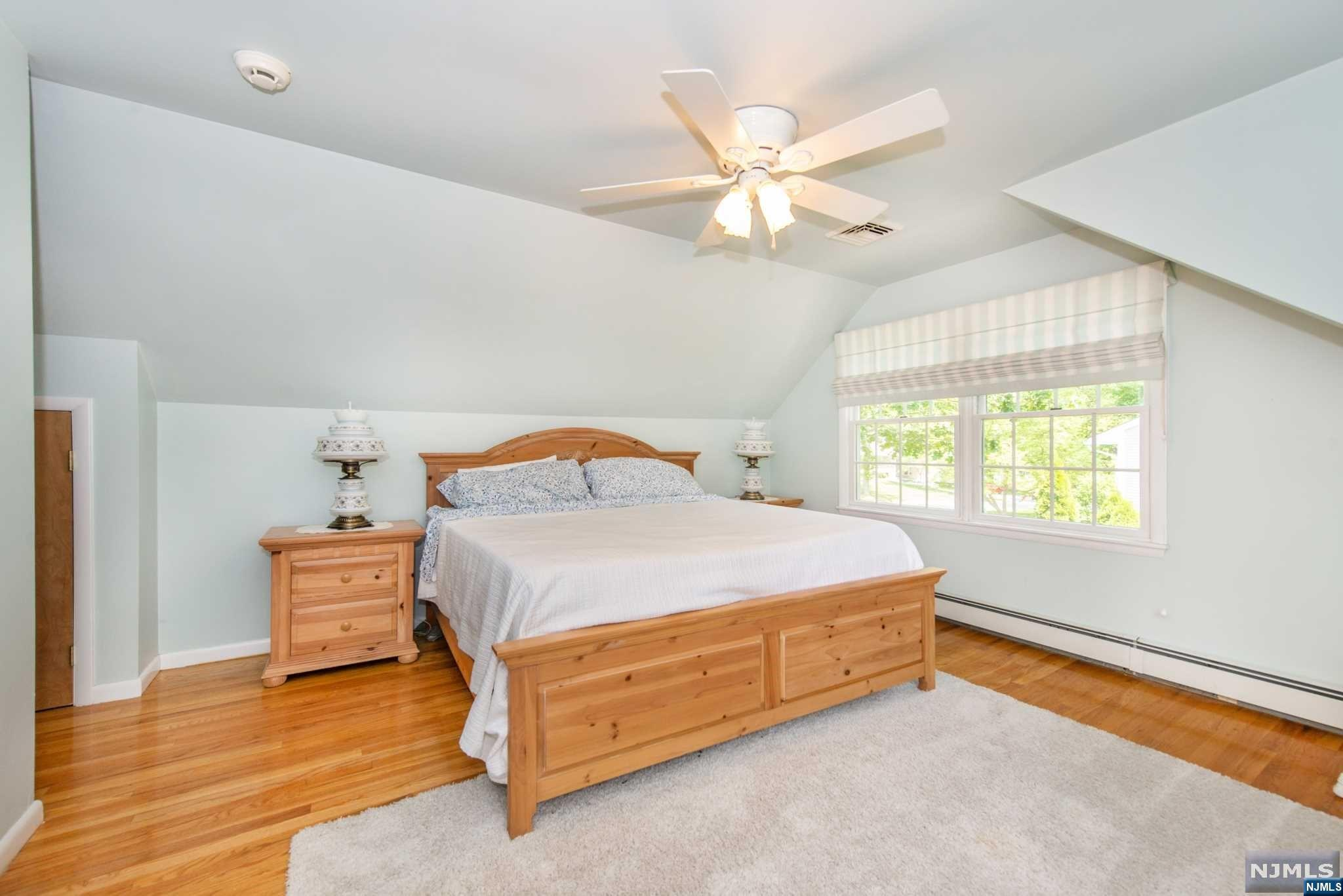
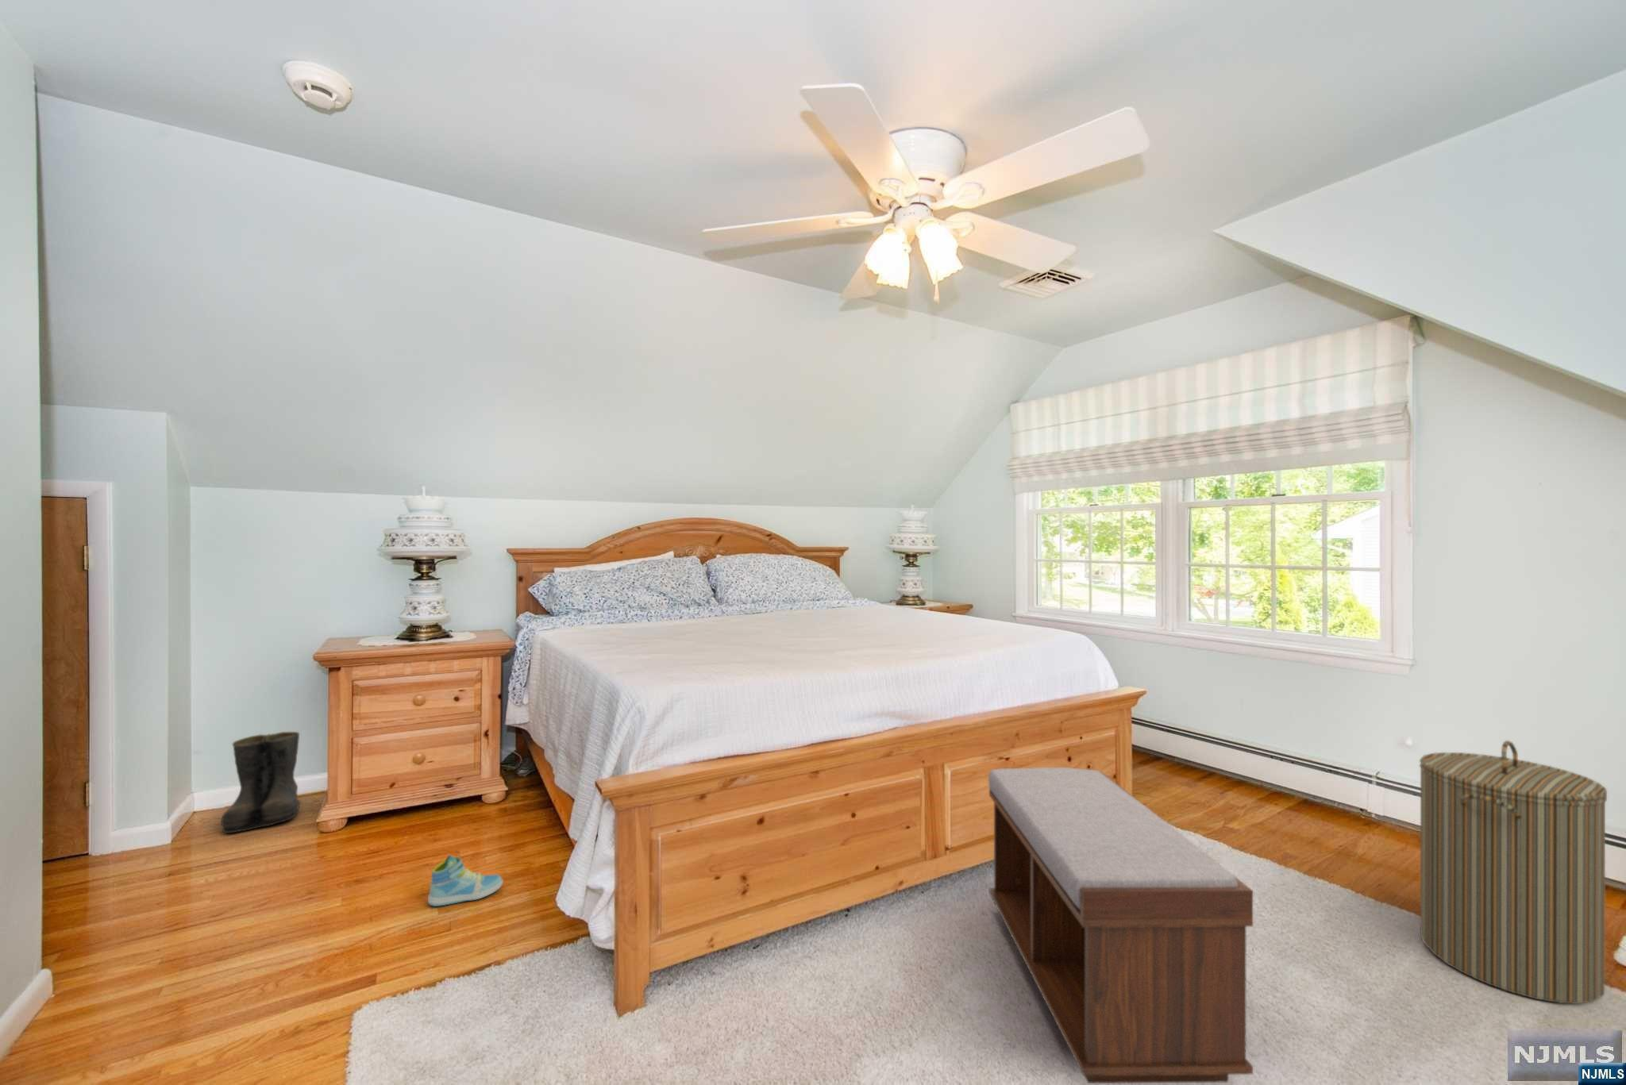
+ boots (263, 777)
+ bench (1092, 897)
+ sneaker (466, 874)
+ laundry hamper (1506, 851)
